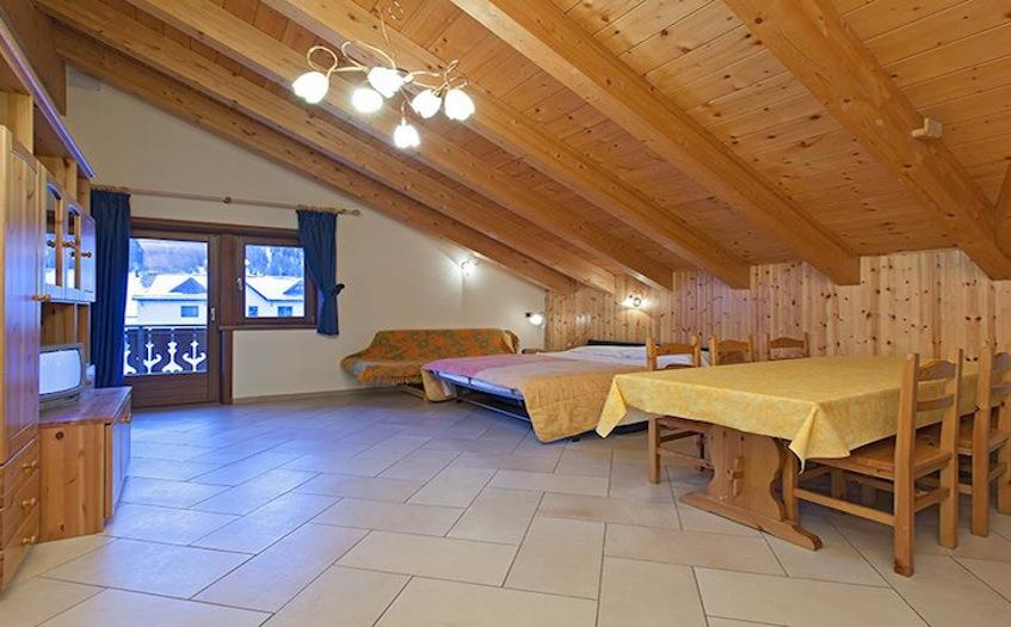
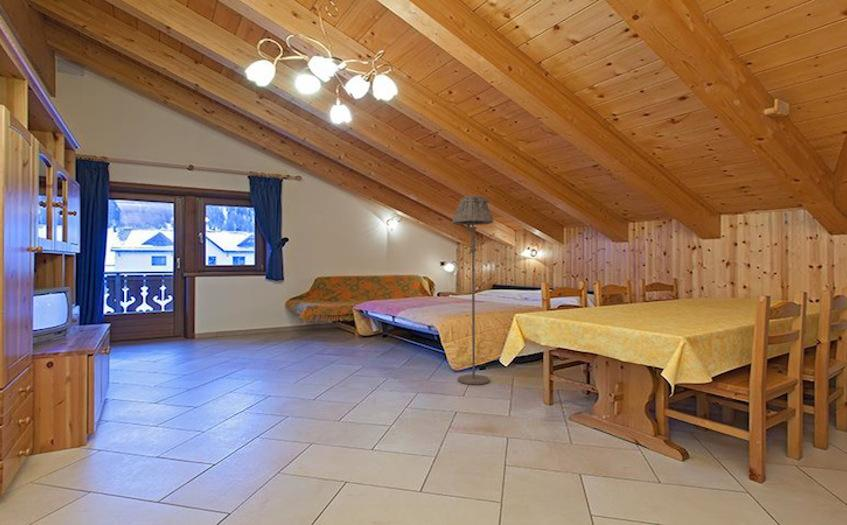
+ floor lamp (473, 288)
